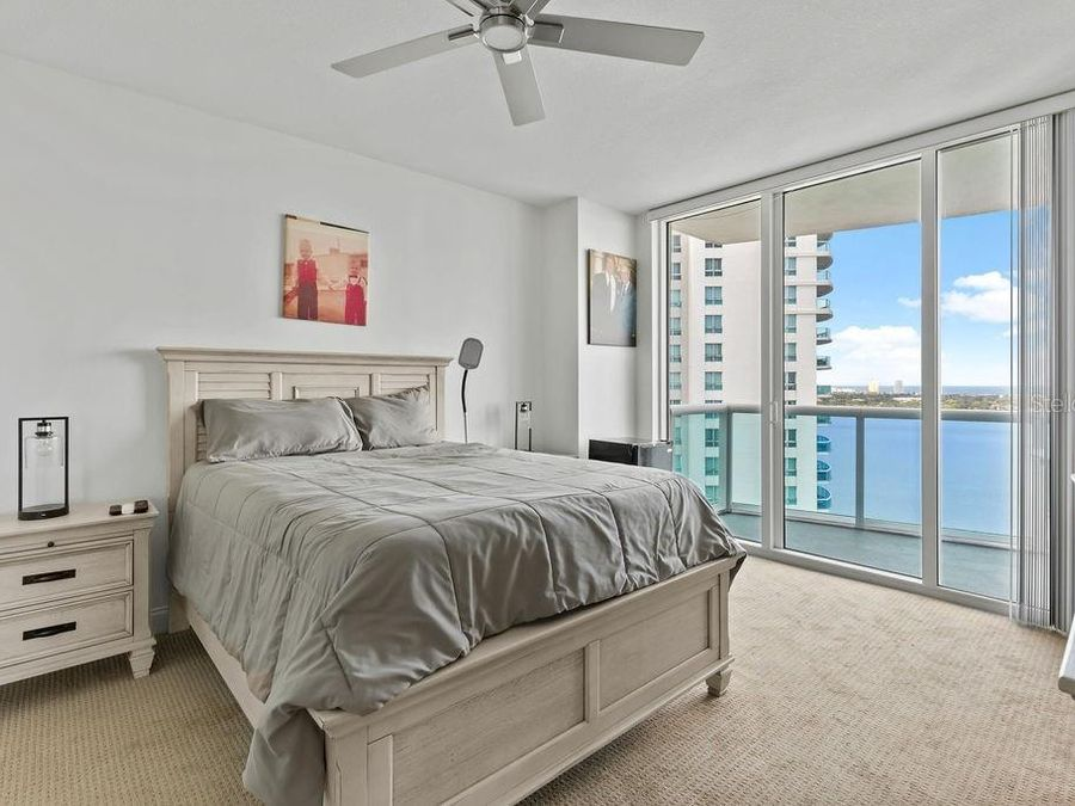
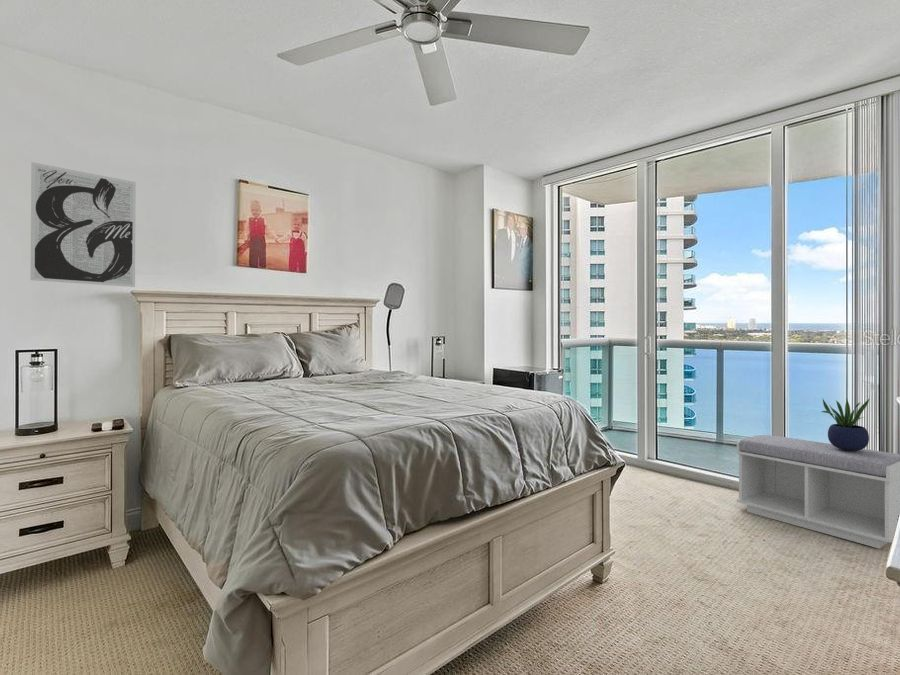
+ bench (816, 483)
+ wall art (86, 228)
+ potted plant (847, 423)
